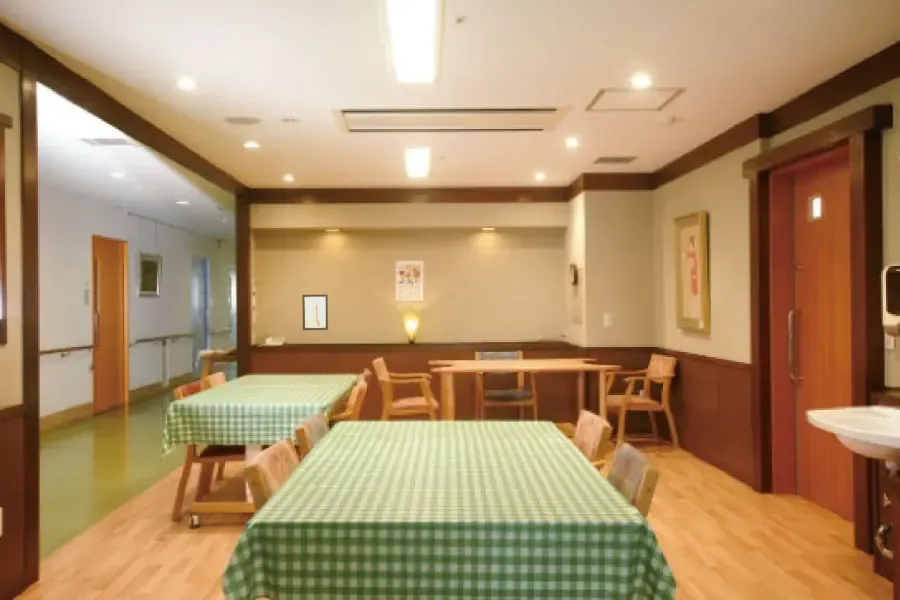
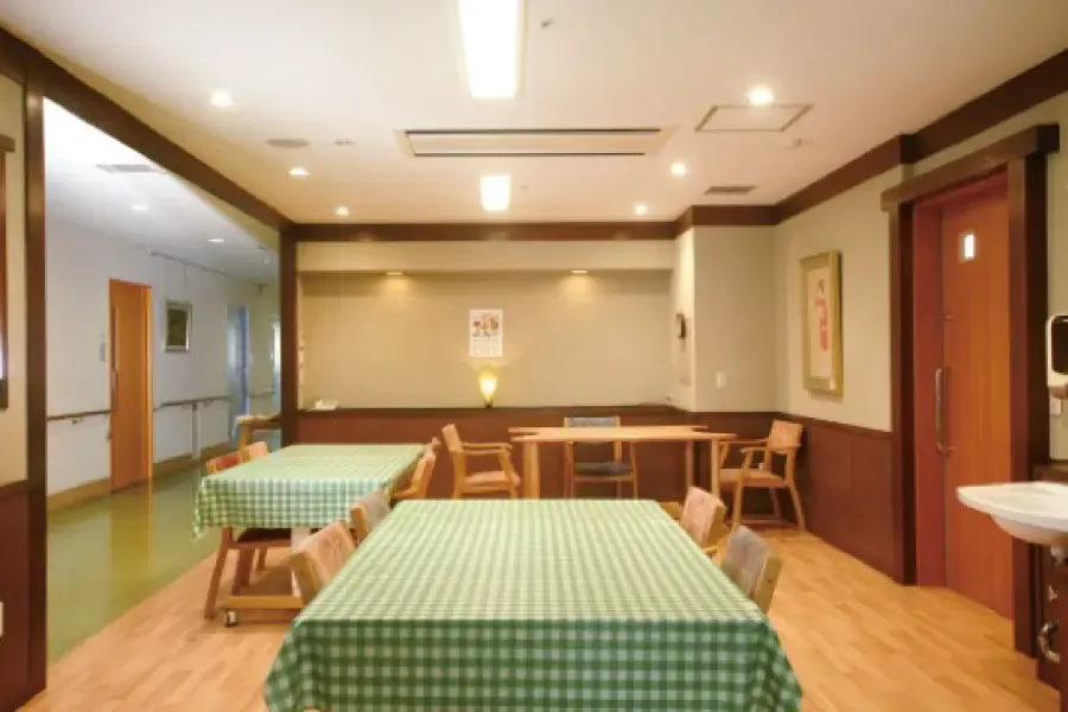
- wall art (315, 312)
